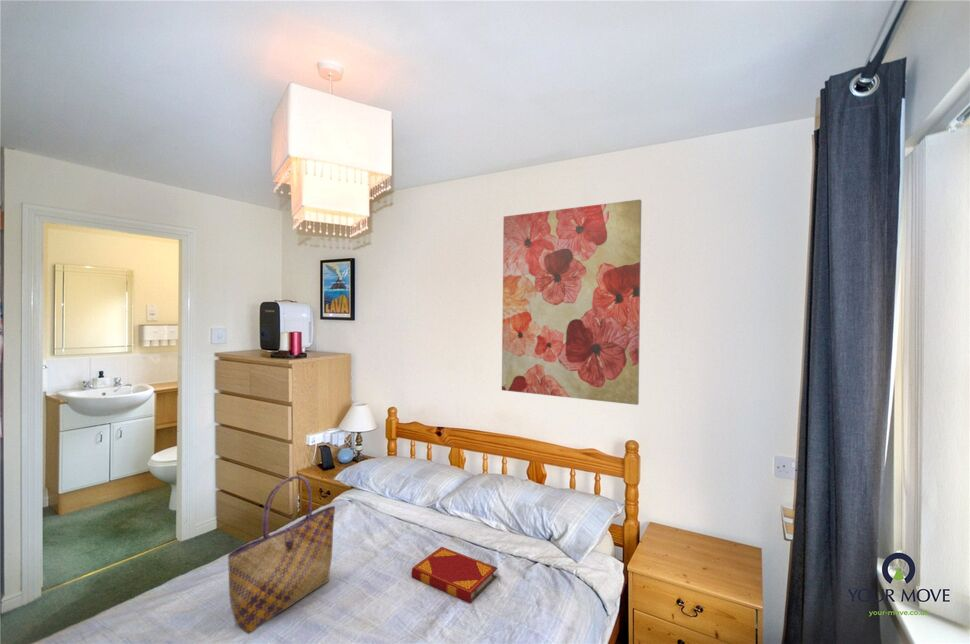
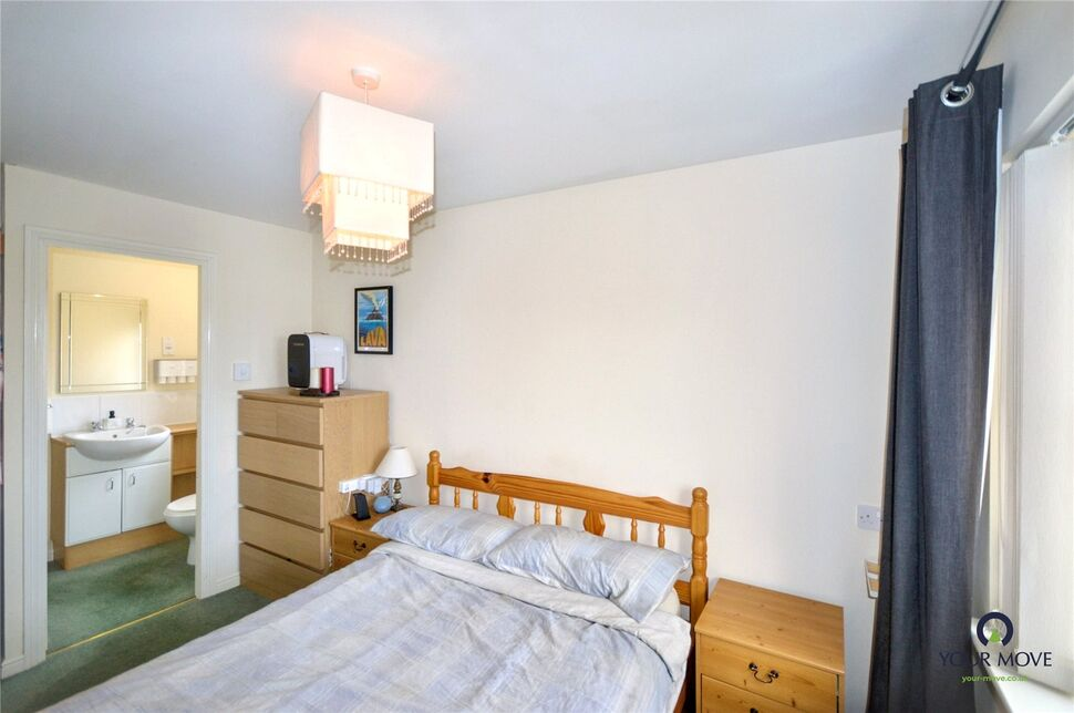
- tote bag (285, 538)
- wall art (566, 303)
- hardback book (454, 572)
